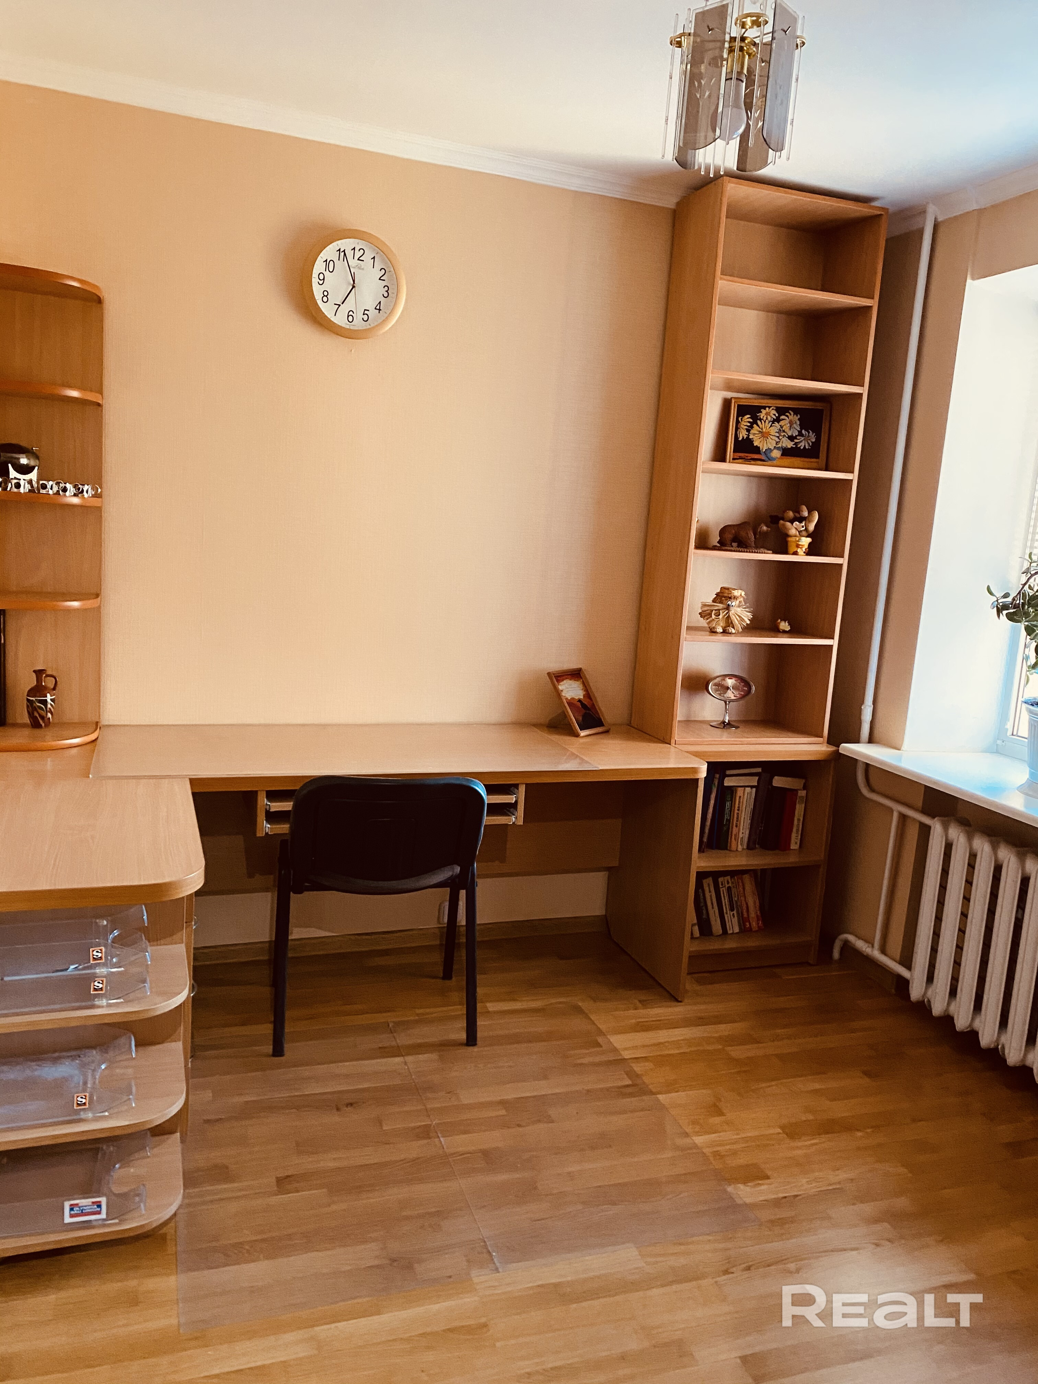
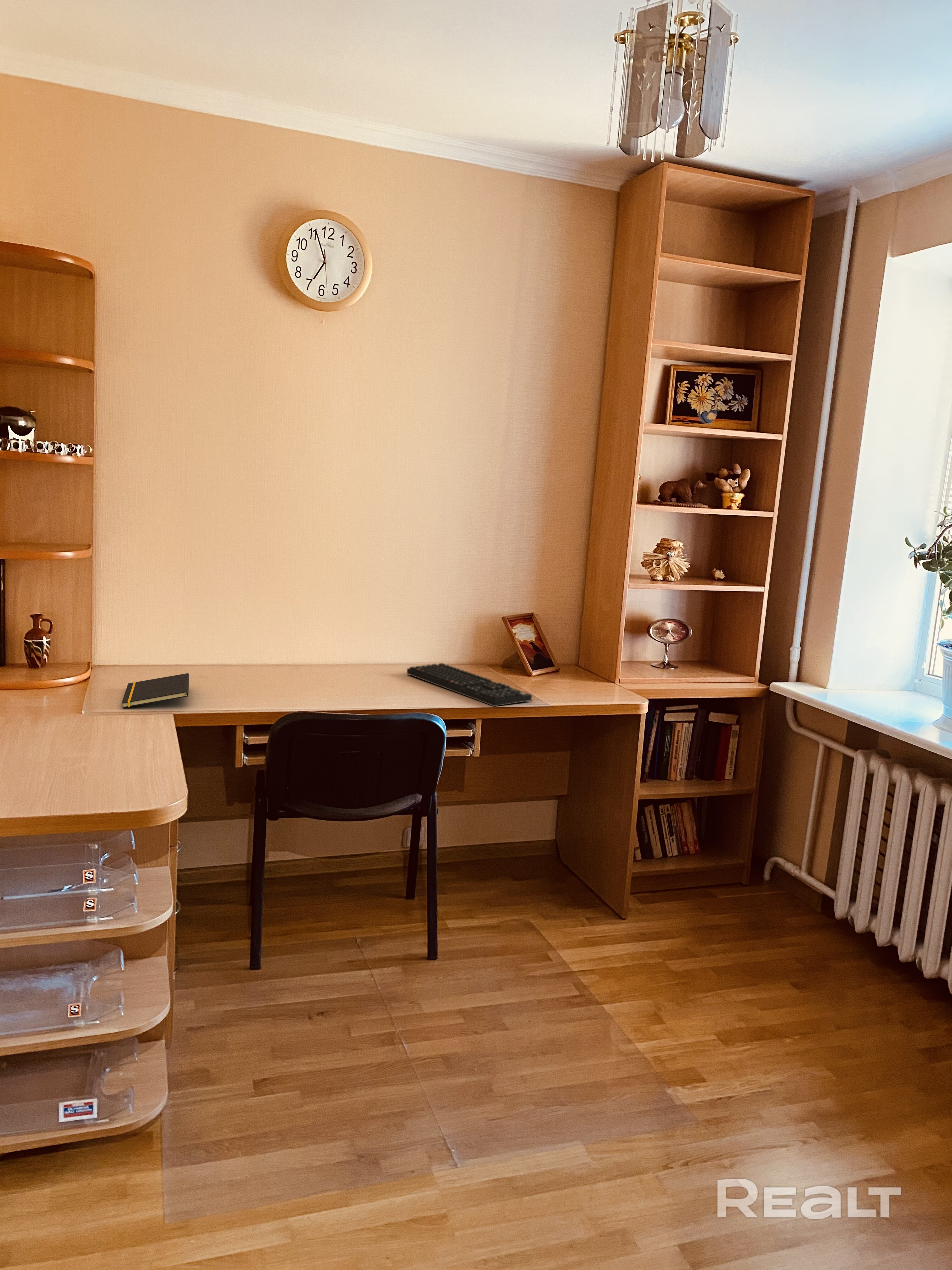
+ keyboard (466, 683)
+ notepad (157, 689)
